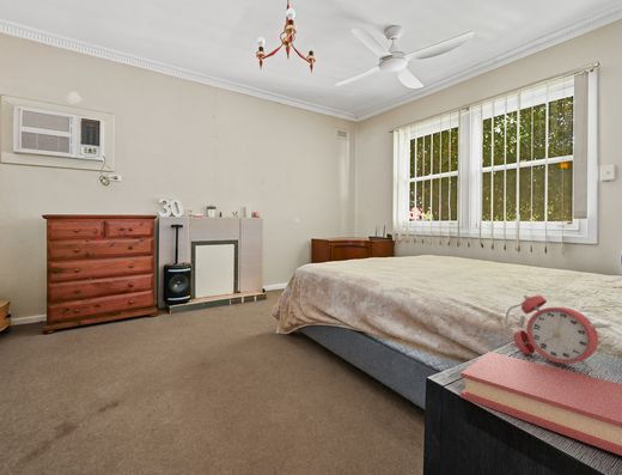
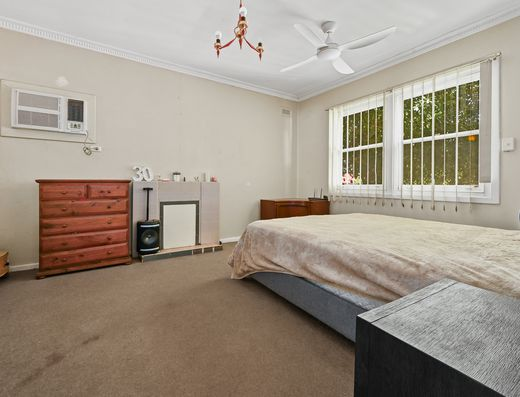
- alarm clock (551, 328)
- book (548, 394)
